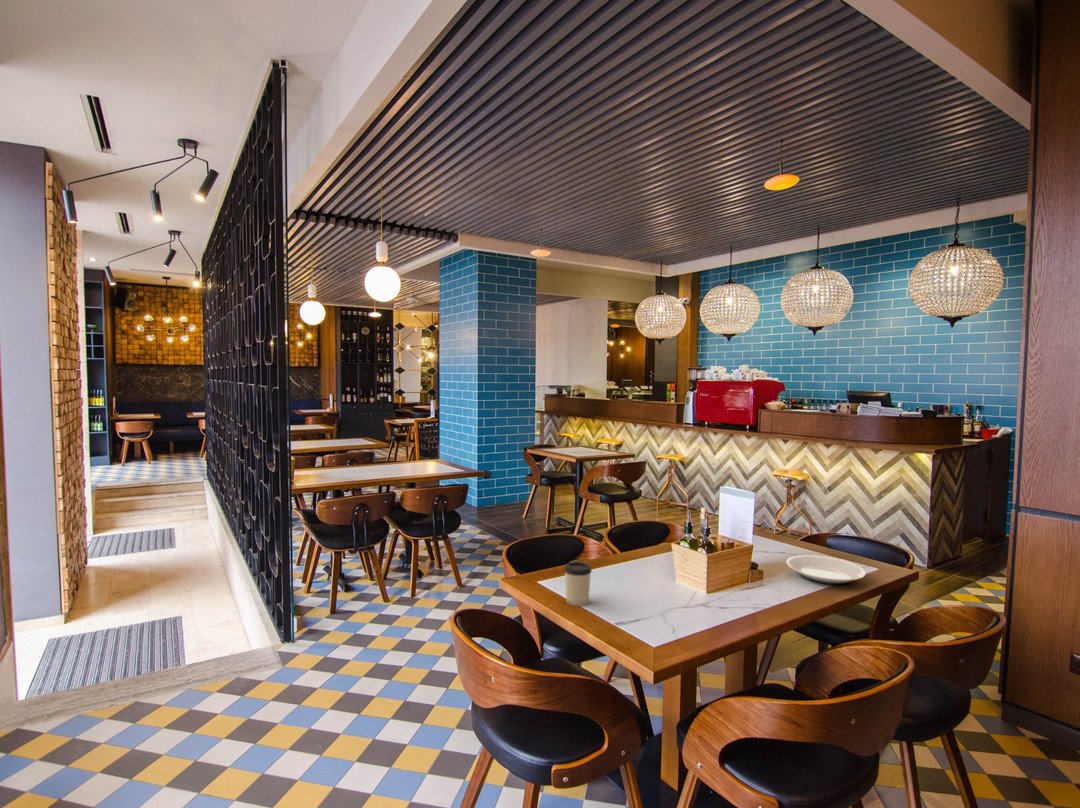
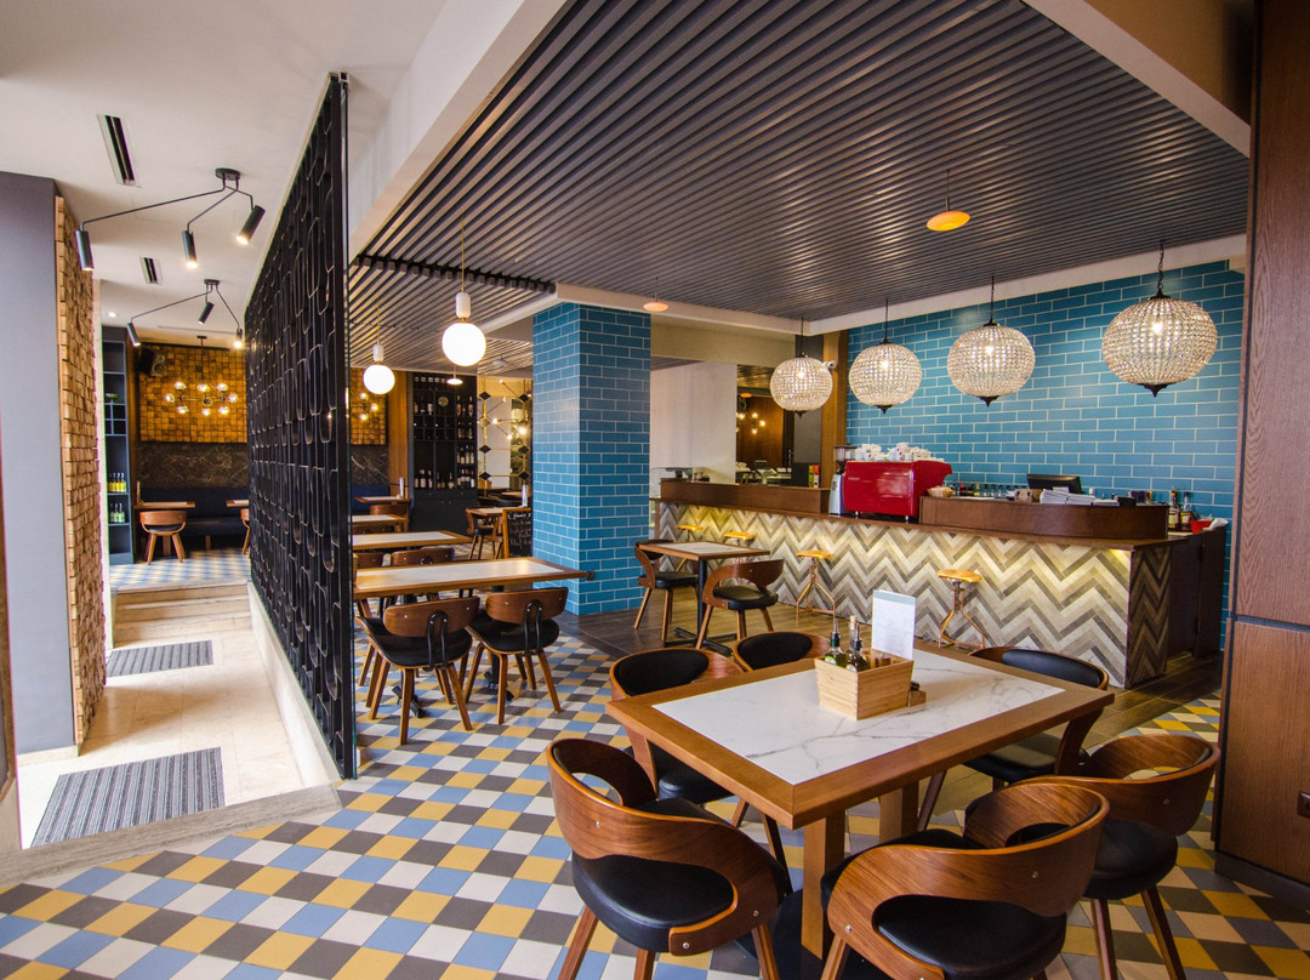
- plate (824, 571)
- cup (577, 583)
